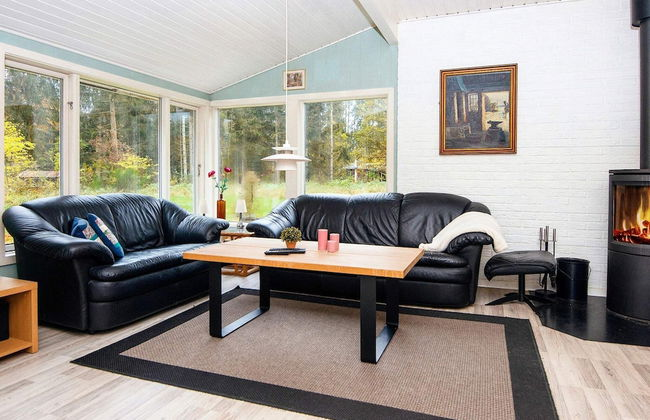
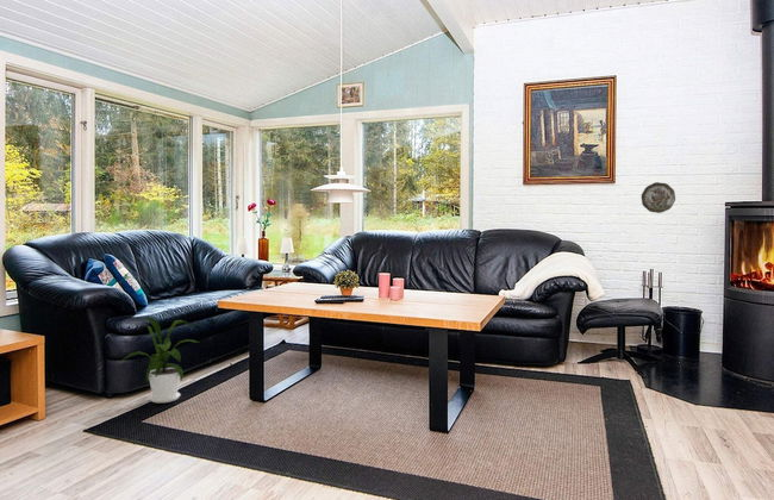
+ decorative plate (657, 198)
+ house plant (163, 356)
